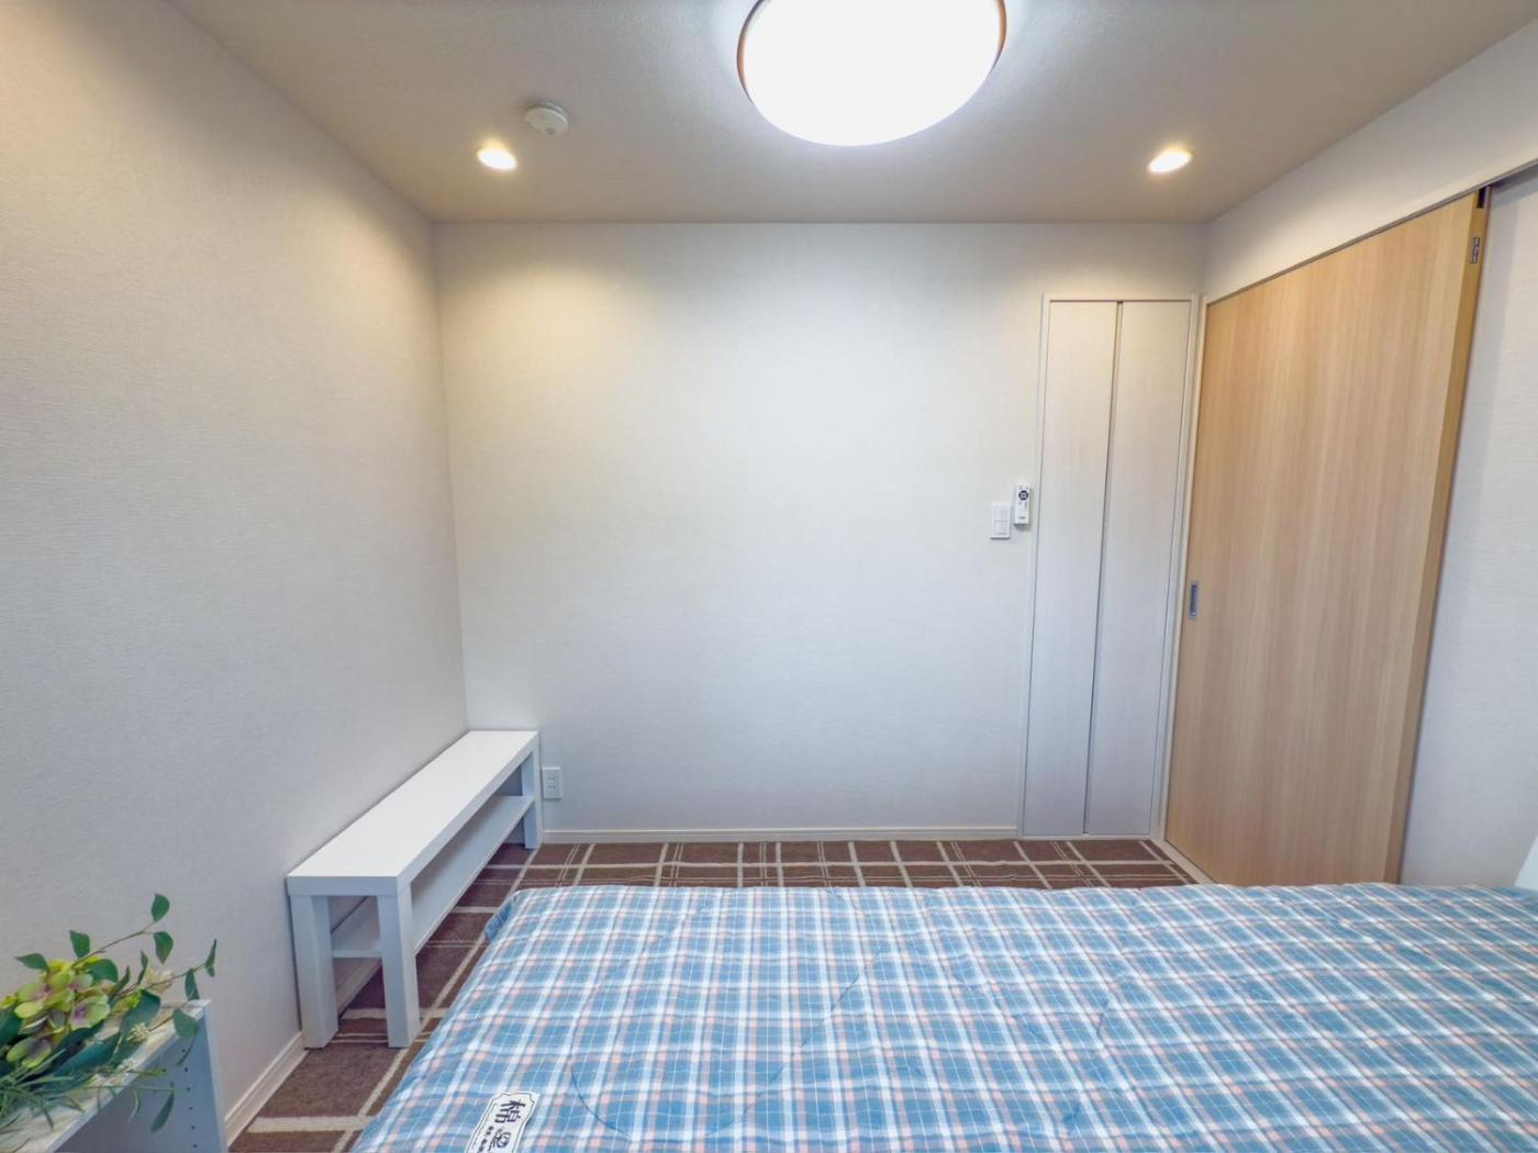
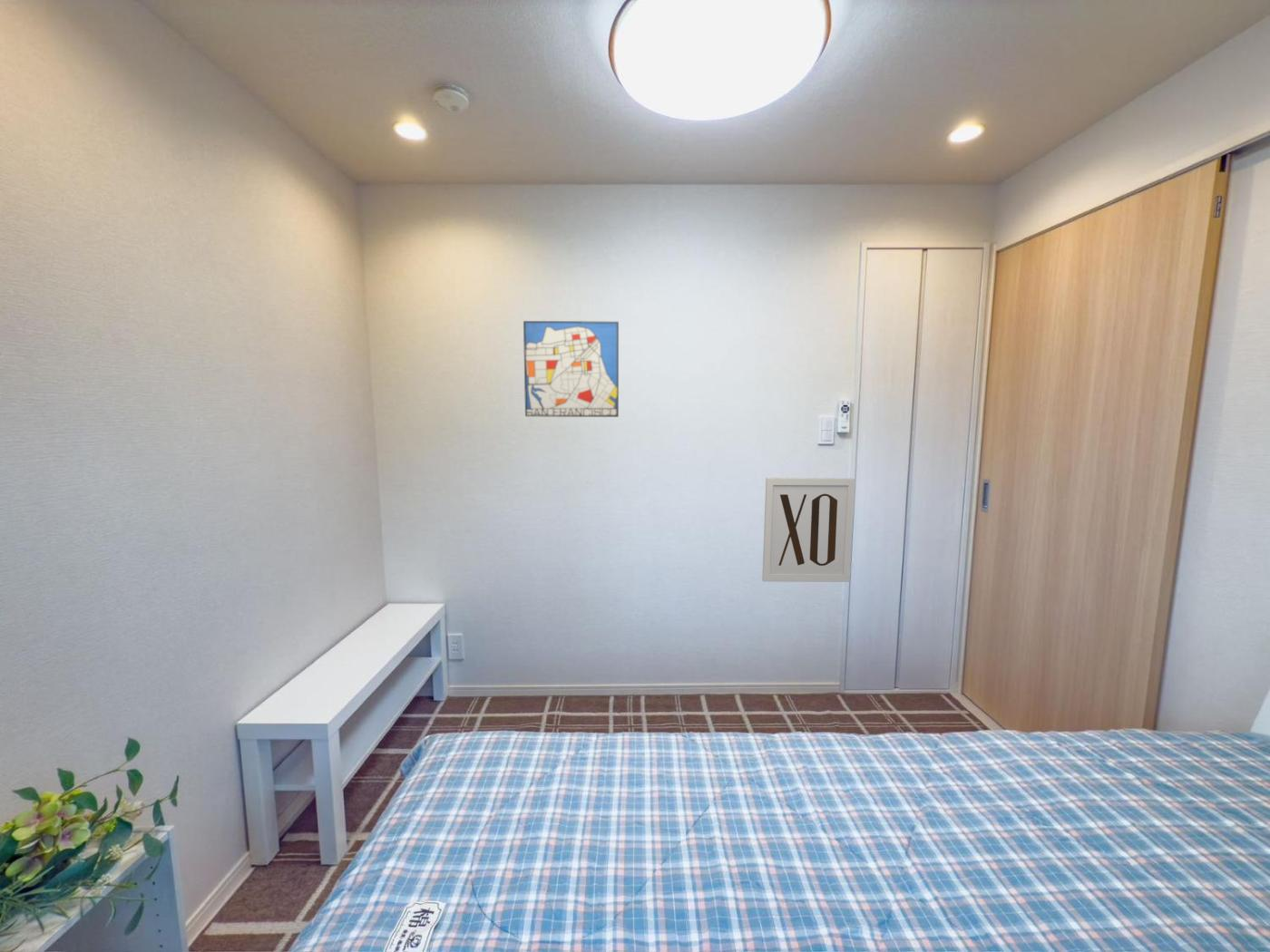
+ wall art (807, 529)
+ wall art (572, 369)
